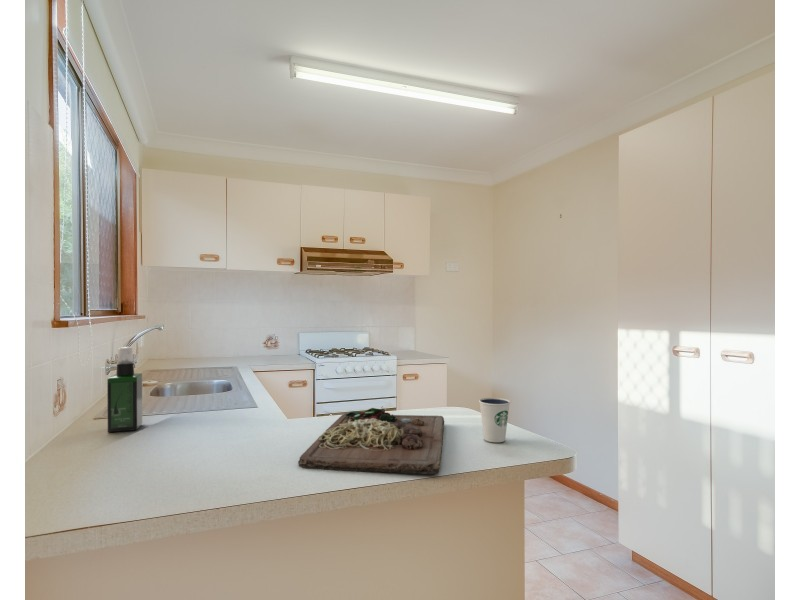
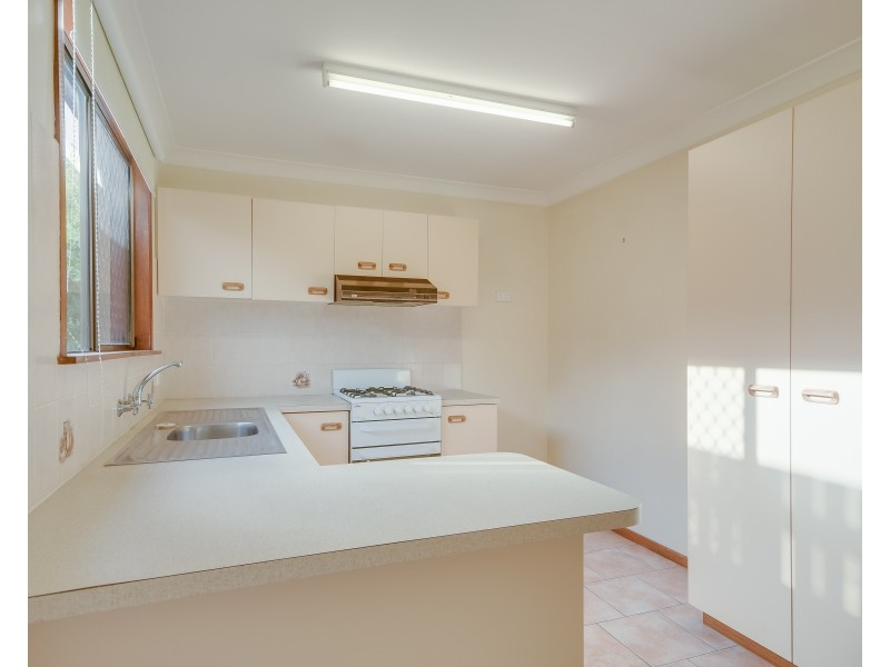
- dixie cup (494, 420)
- cutting board (381, 428)
- spray bottle (125, 387)
